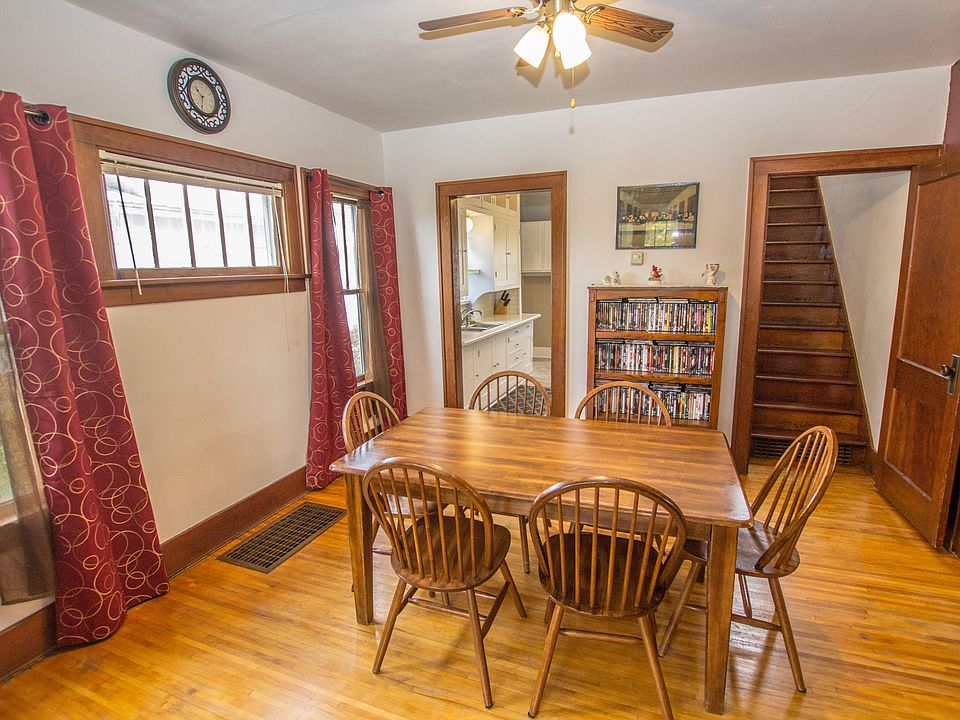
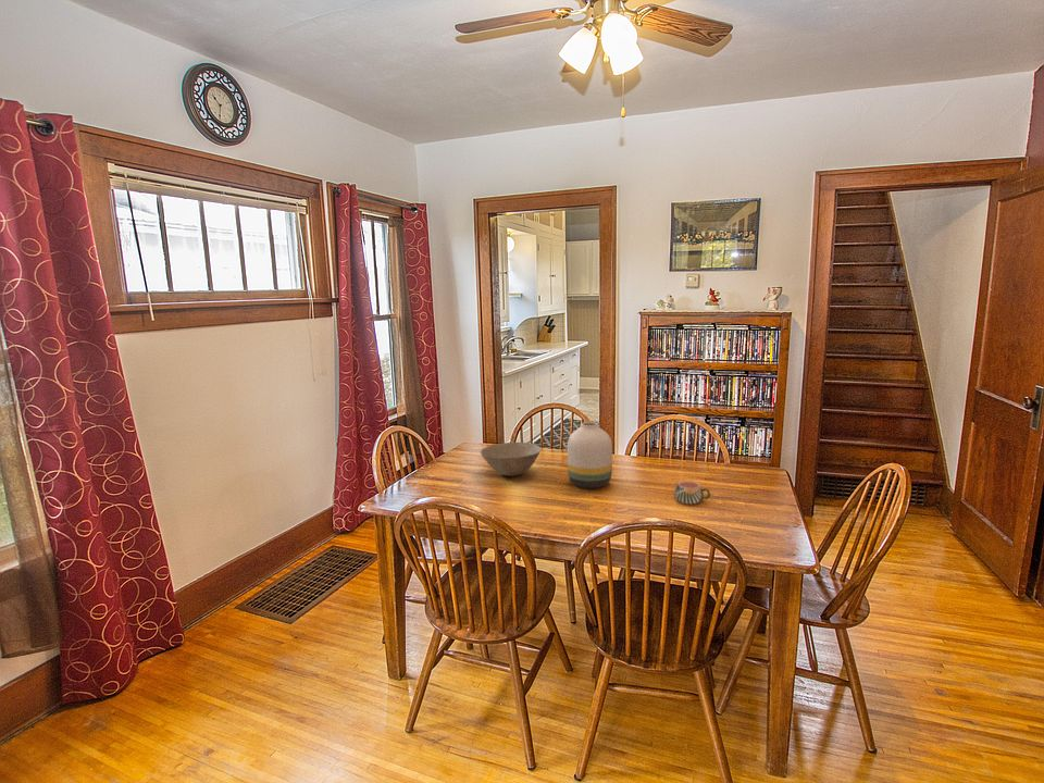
+ vase (589, 453)
+ mug (692, 493)
+ bowl (511, 461)
